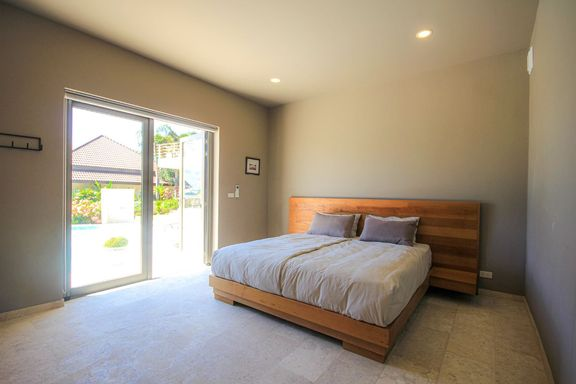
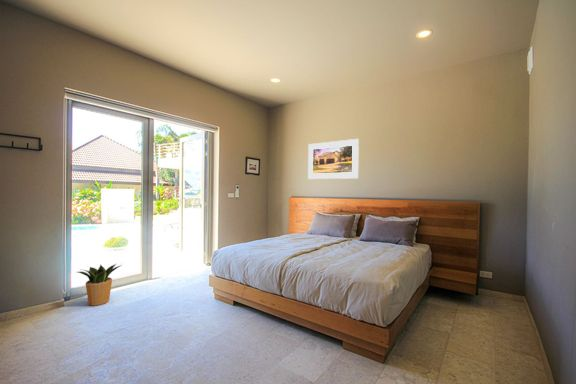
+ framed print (331, 160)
+ potted plant (100, 283)
